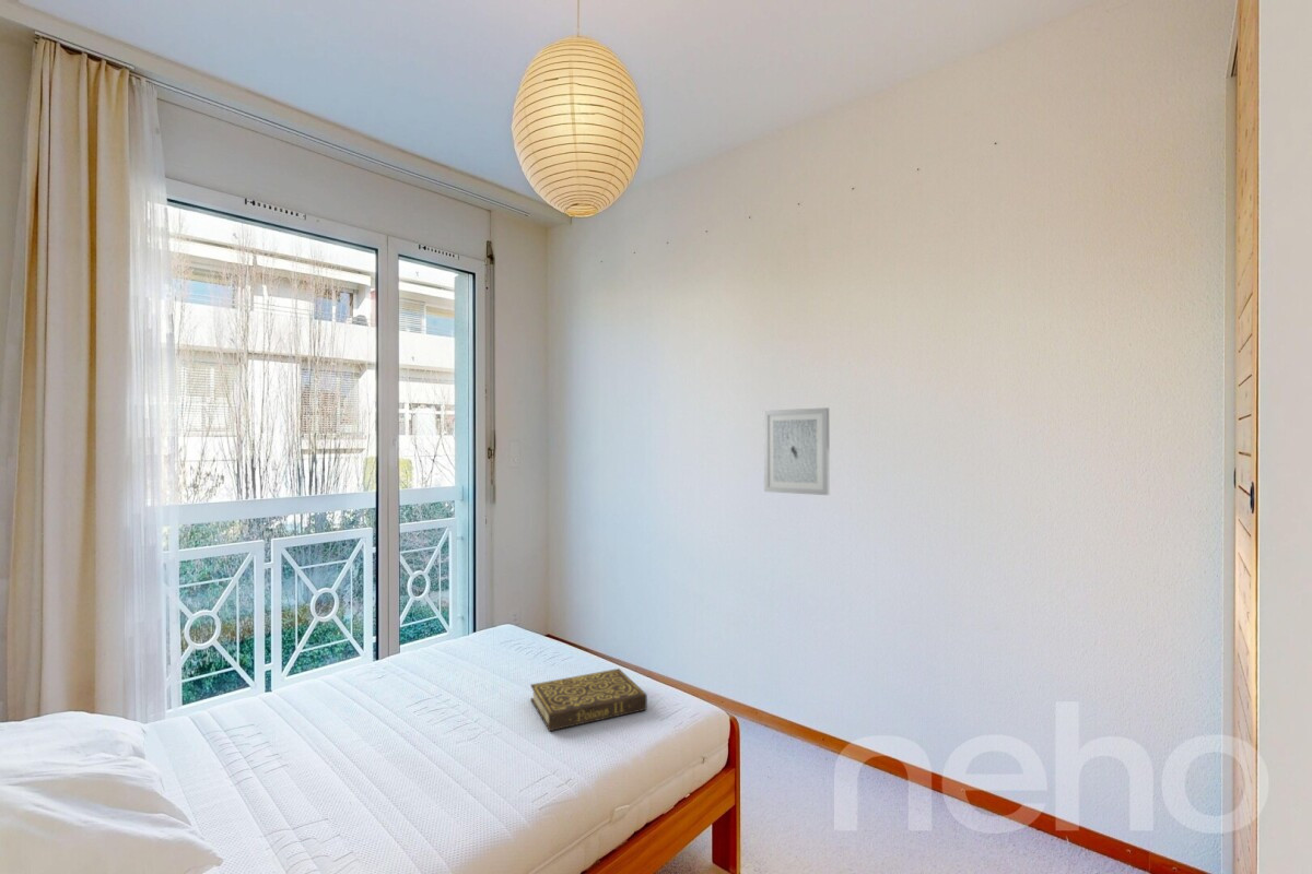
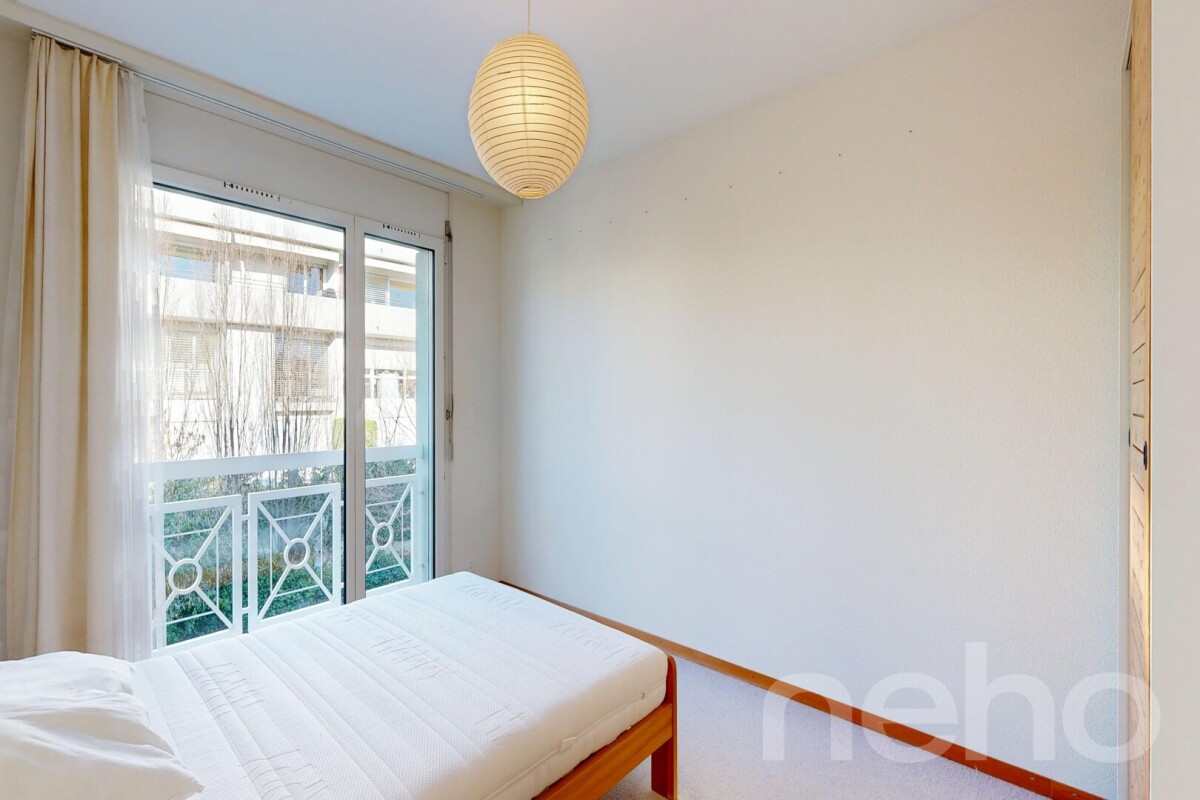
- book (590, 695)
- wall art (795, 451)
